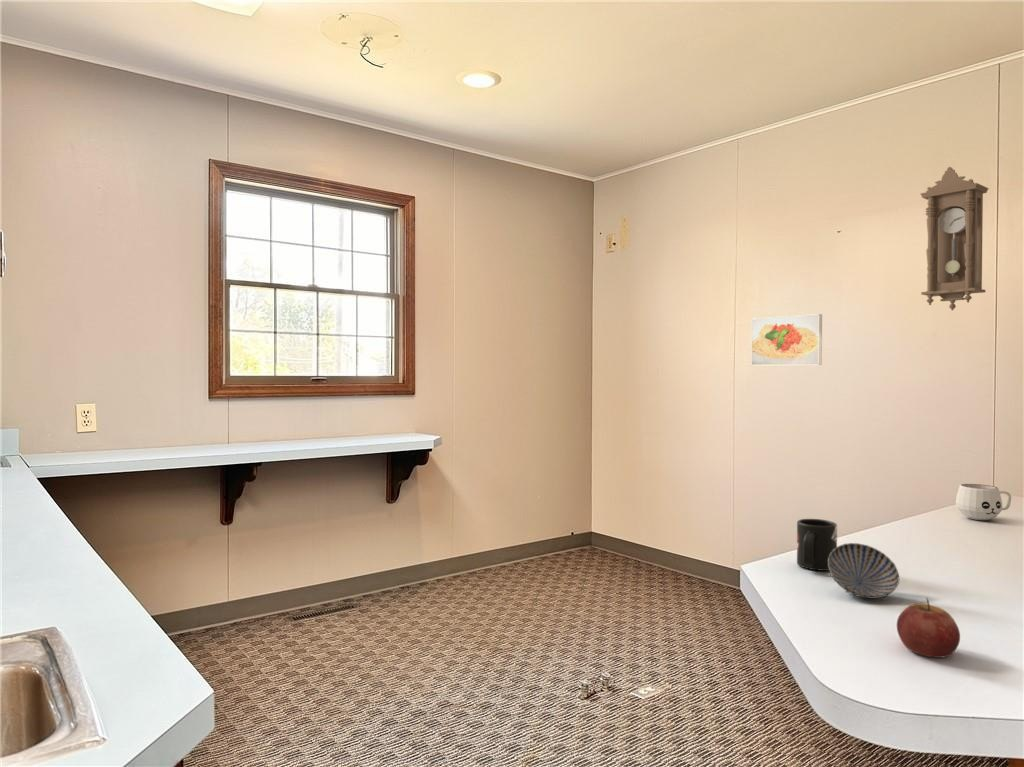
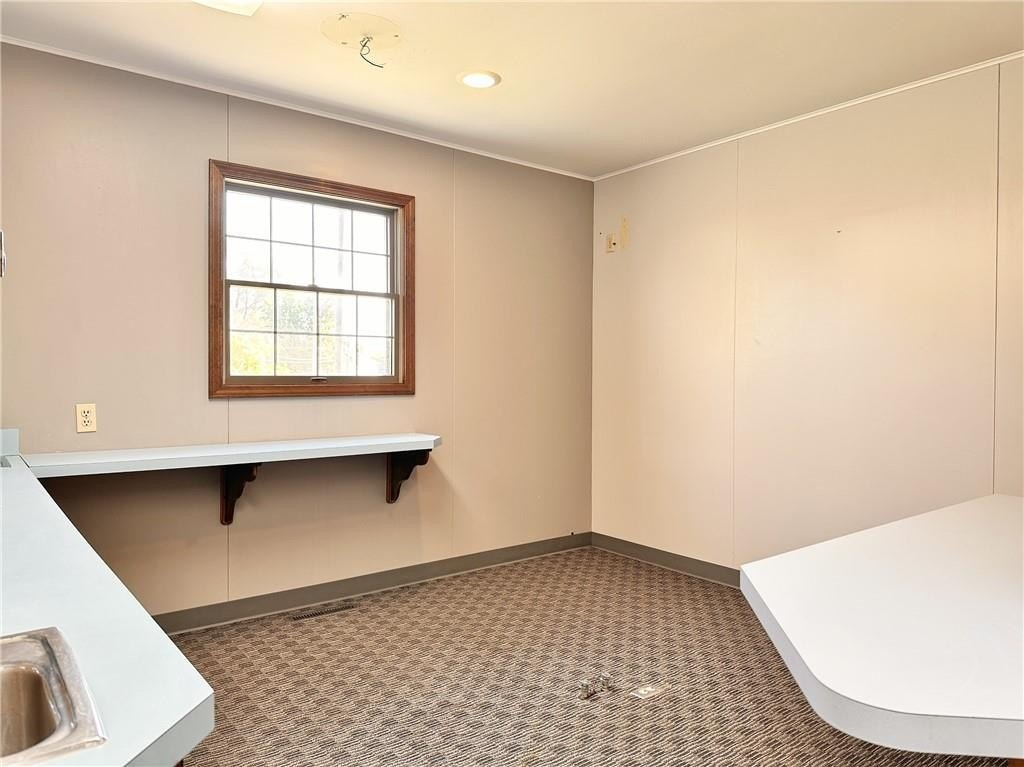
- mug (814, 545)
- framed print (785, 341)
- apple (927, 624)
- pendulum clock (953, 239)
- mug (985, 502)
- bowl (862, 571)
